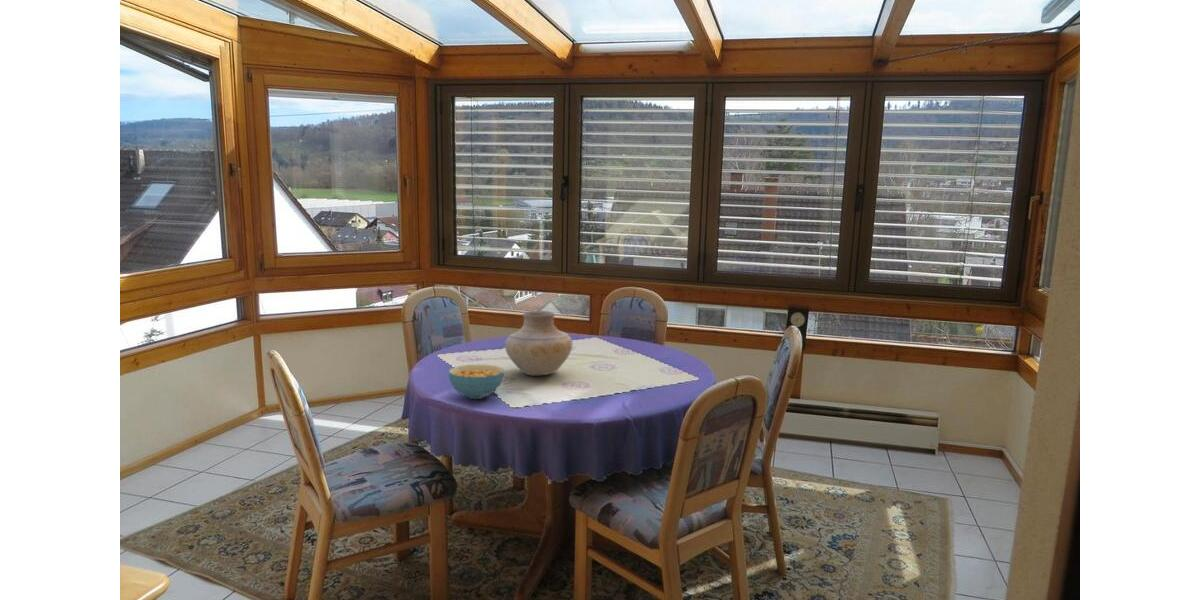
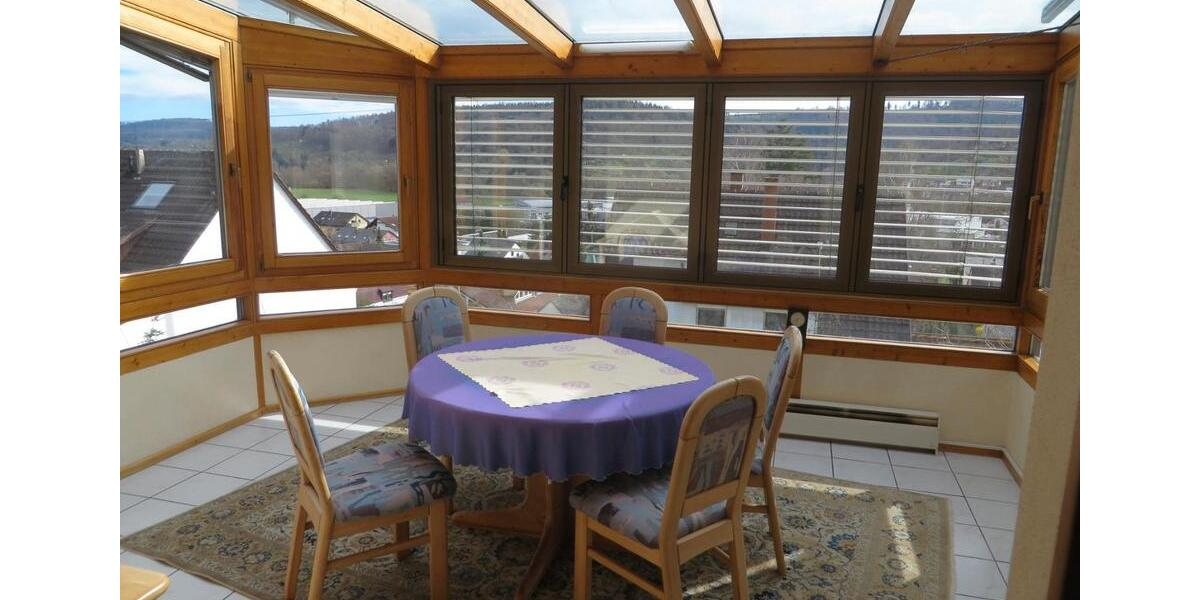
- cereal bowl (476, 383)
- vase (538, 343)
